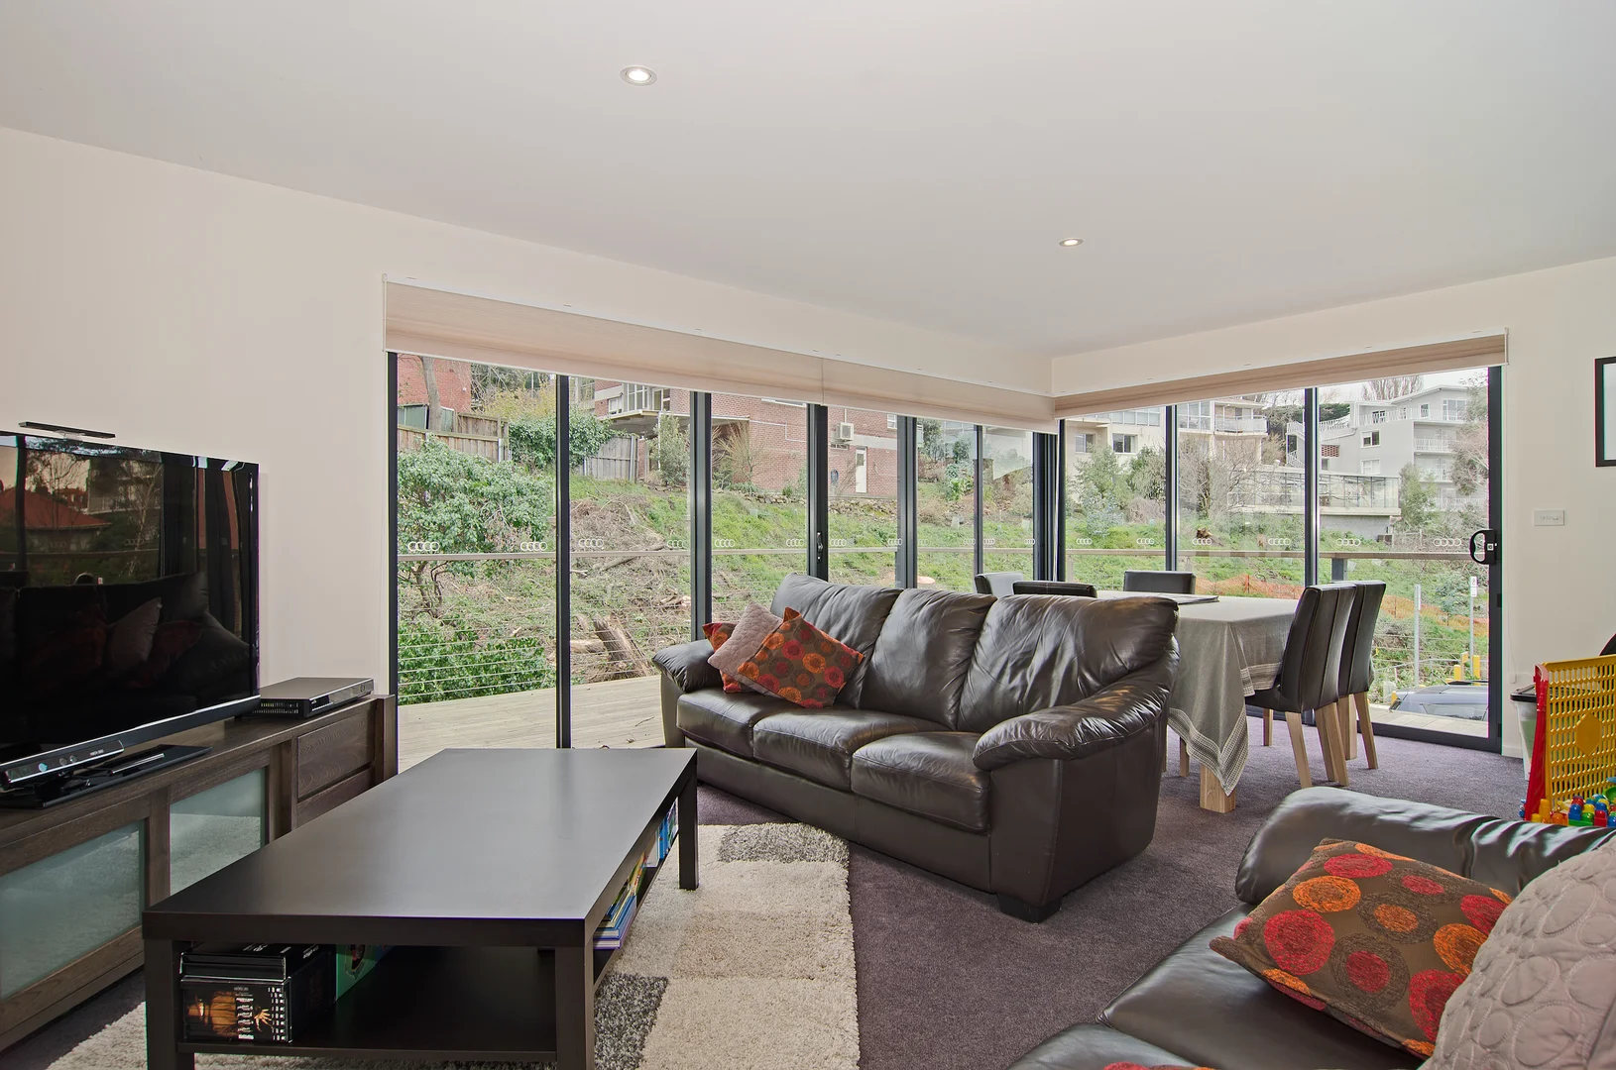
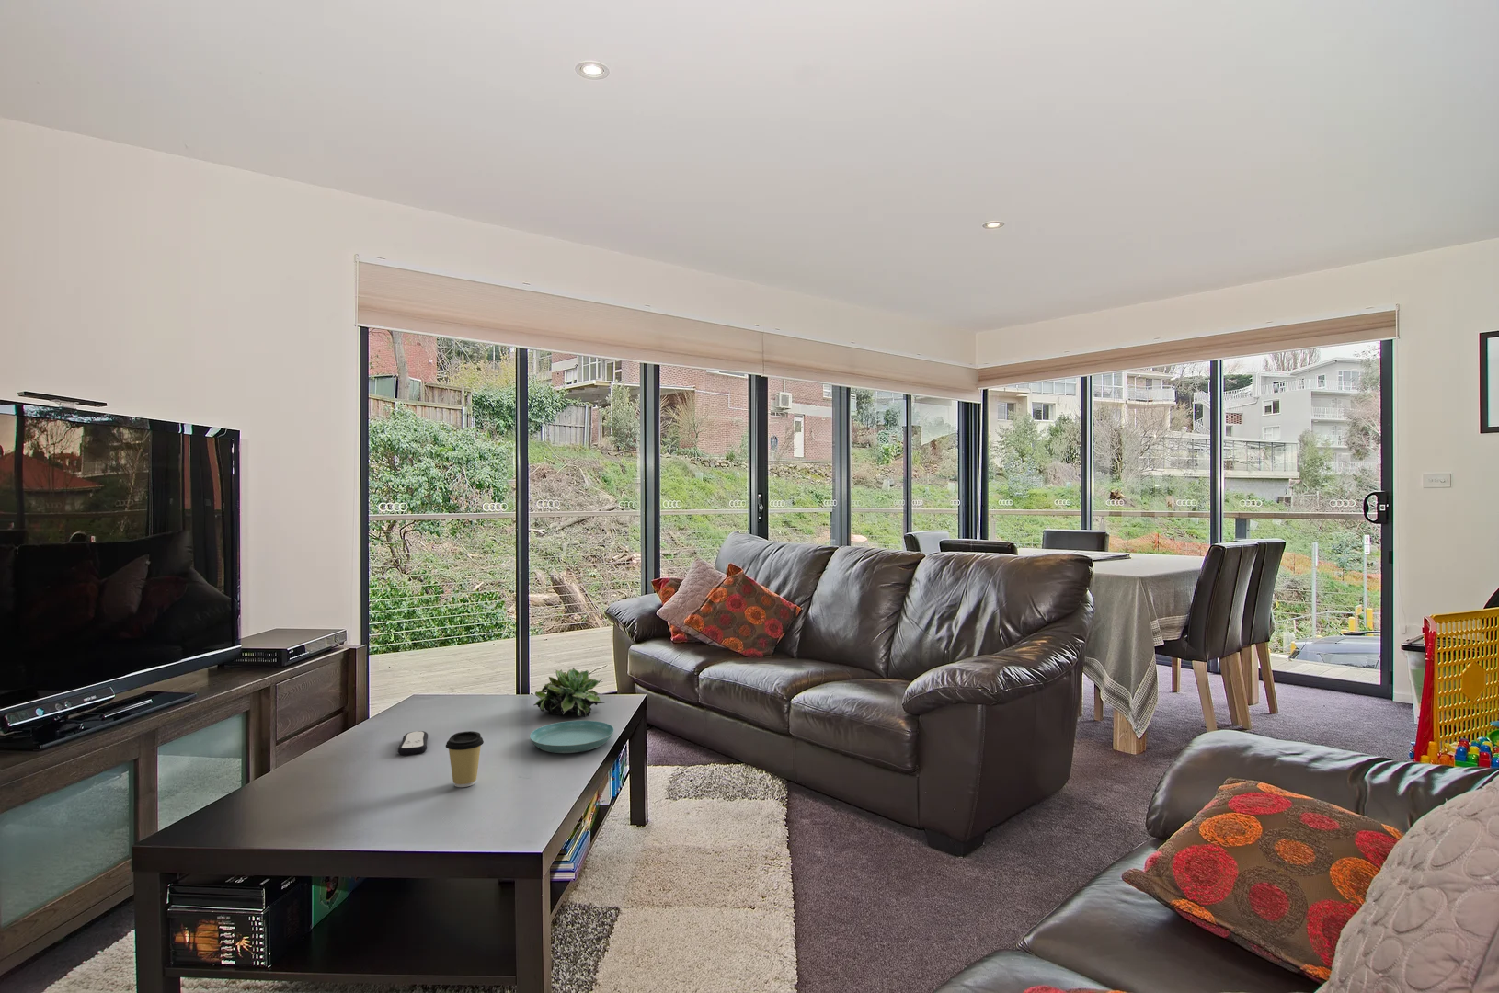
+ saucer (572, 737)
+ succulent plant (567, 688)
+ coffee cup (464, 759)
+ remote control (414, 743)
